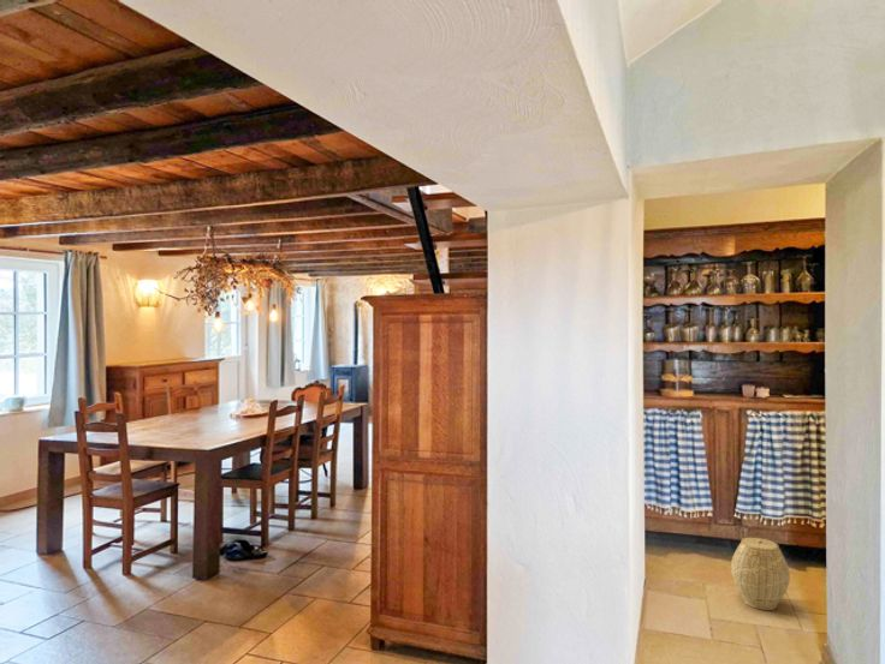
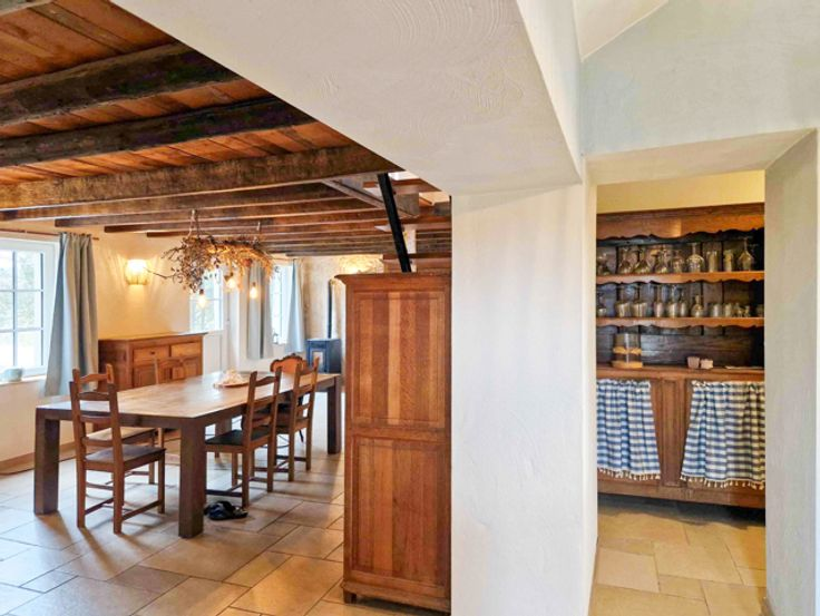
- woven basket (759, 570)
